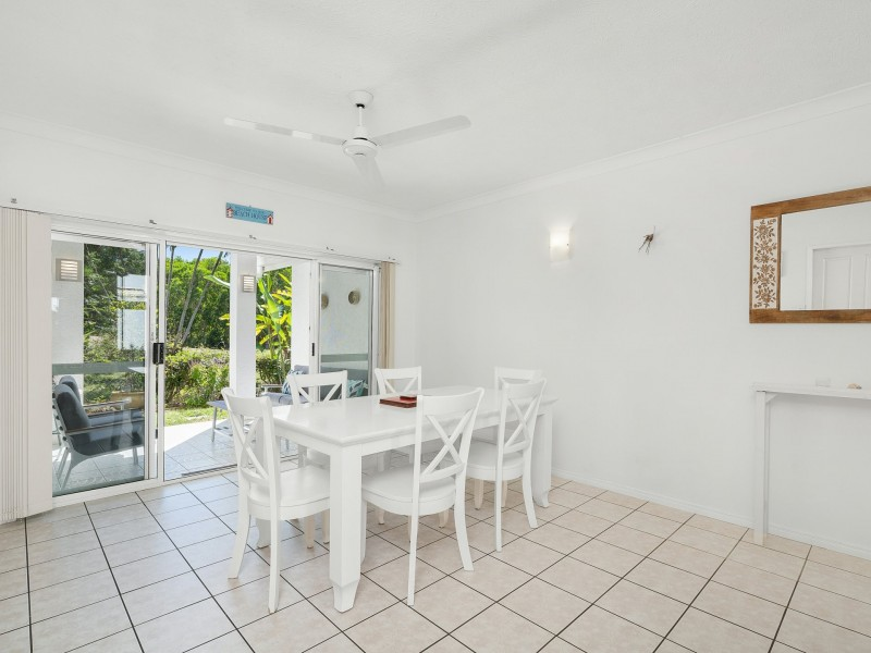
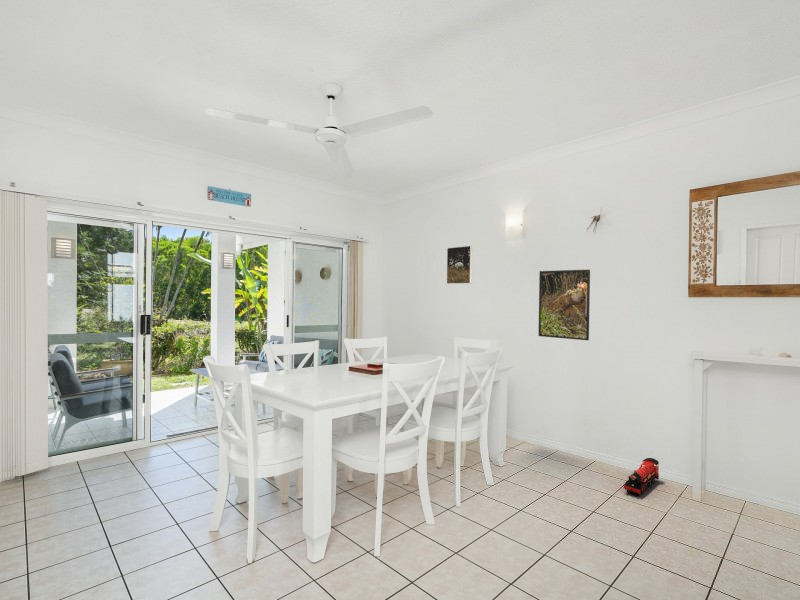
+ toy train (642, 476)
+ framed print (459, 265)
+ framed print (563, 304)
